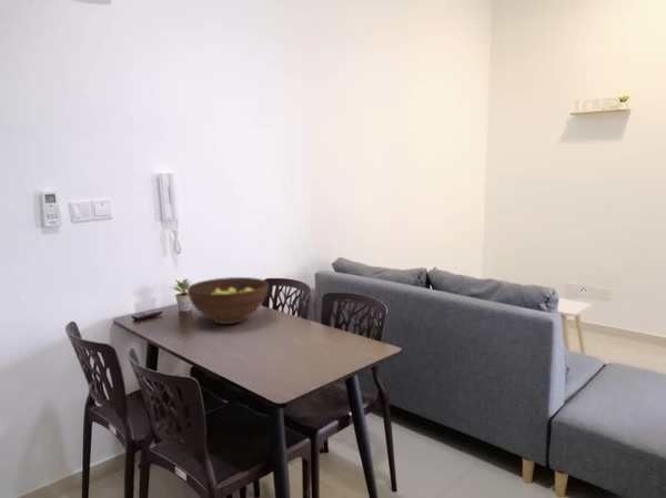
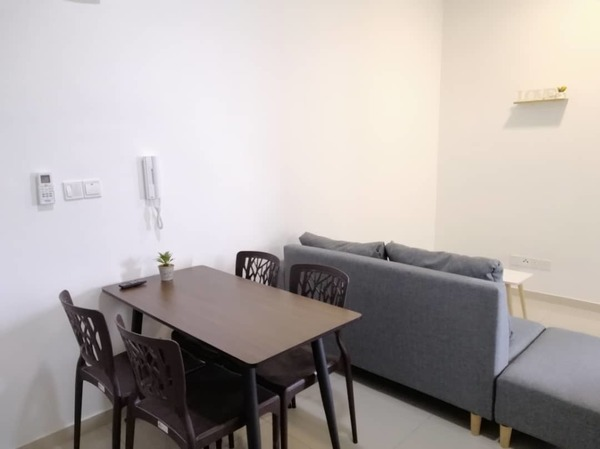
- fruit bowl (229, 303)
